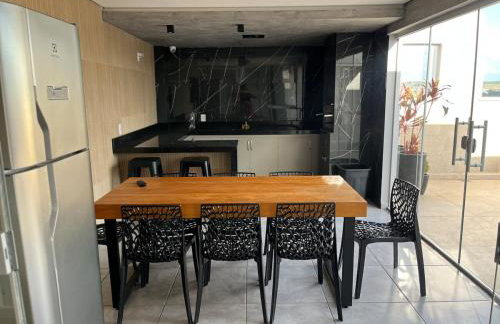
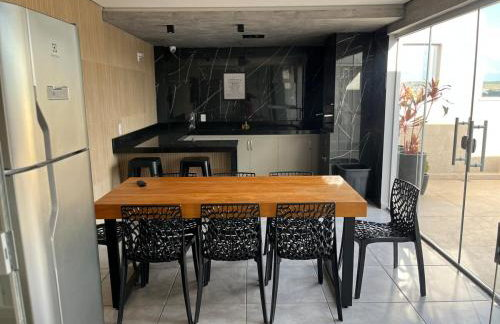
+ wall art (234, 86)
